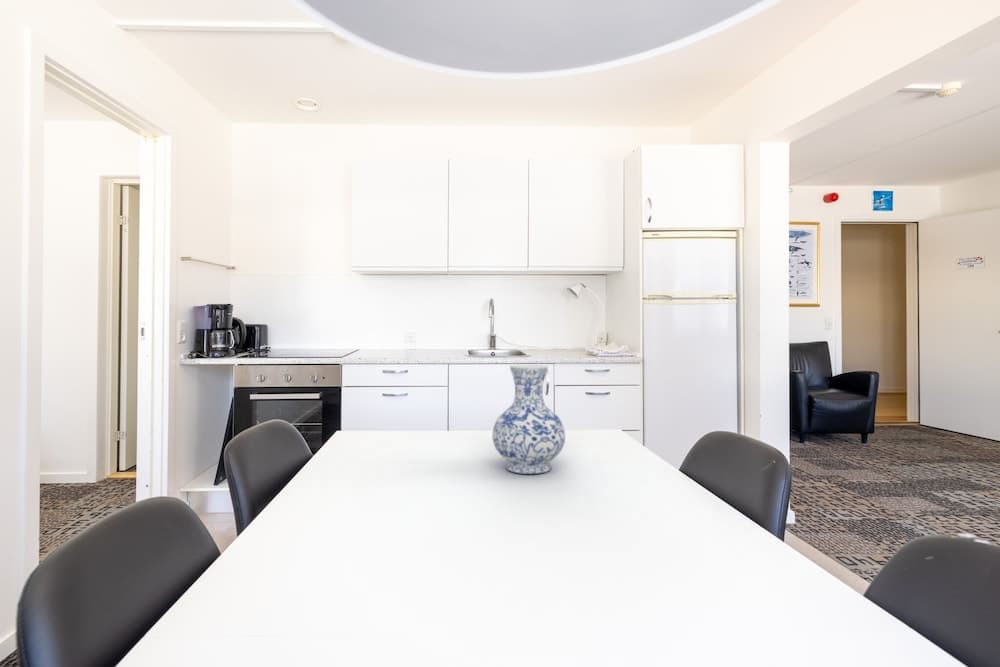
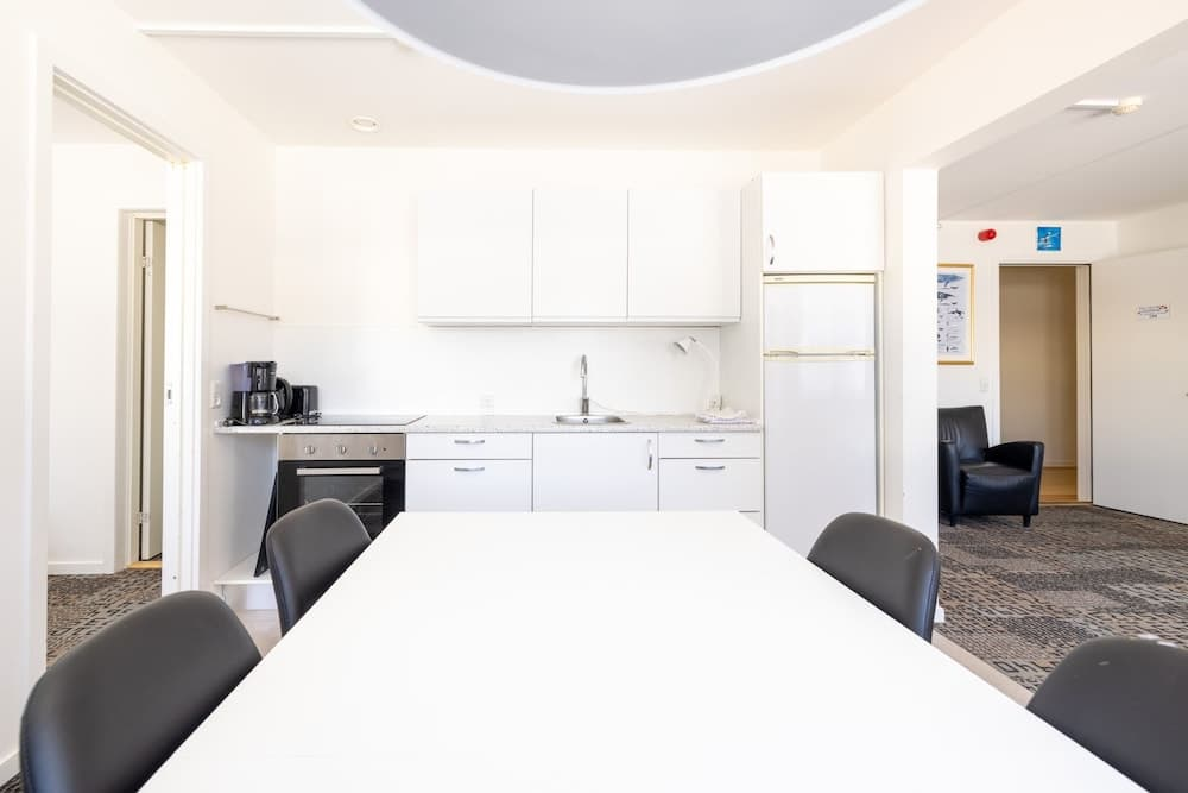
- vase (528, 416)
